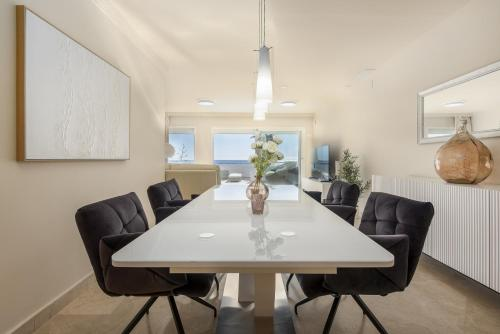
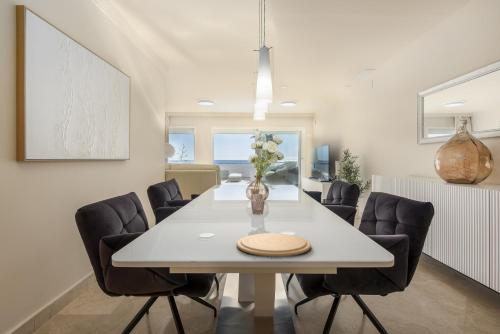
+ plate (273, 242)
